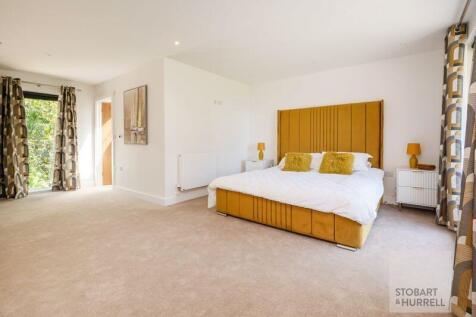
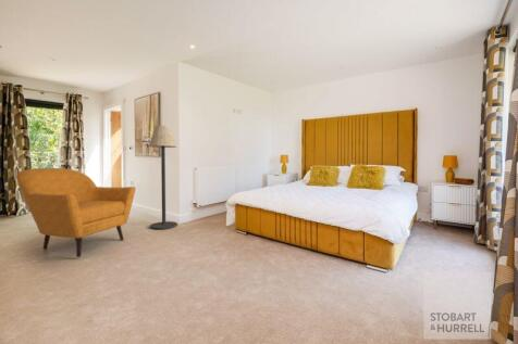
+ armchair (74, 206)
+ floor lamp (163, 176)
